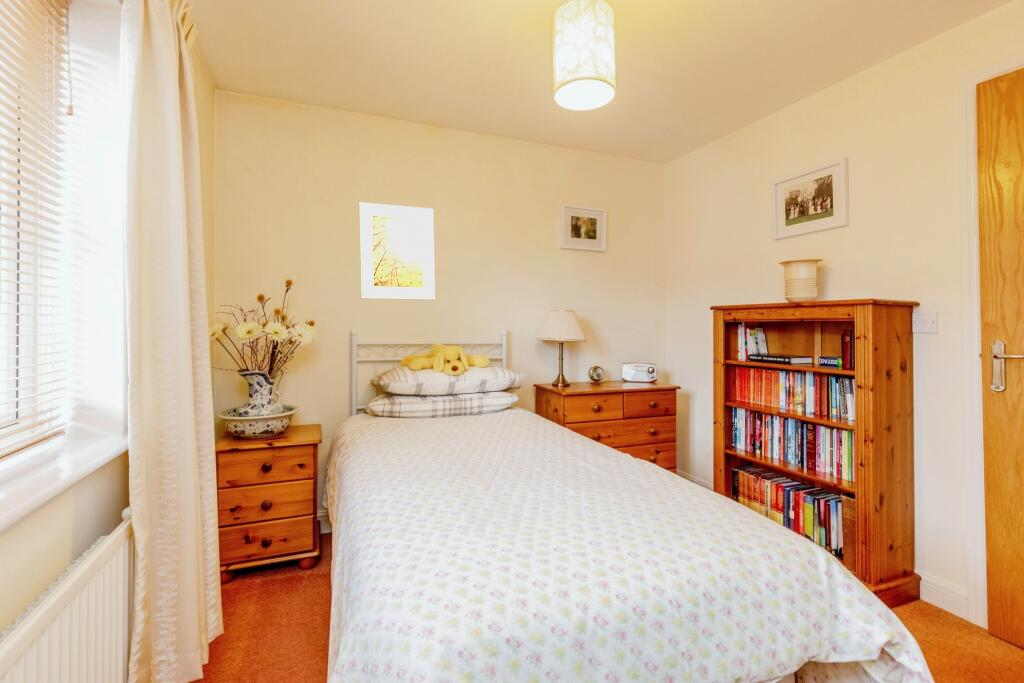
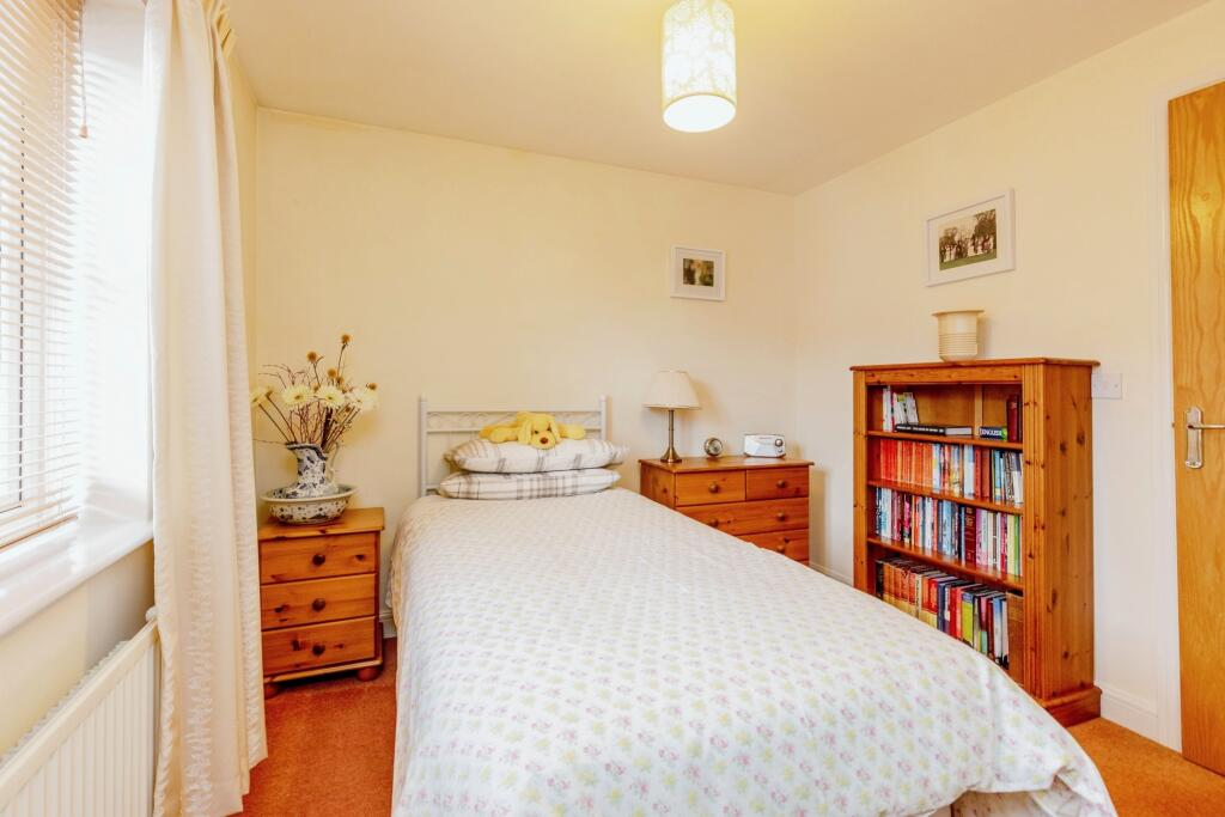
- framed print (398, 252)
